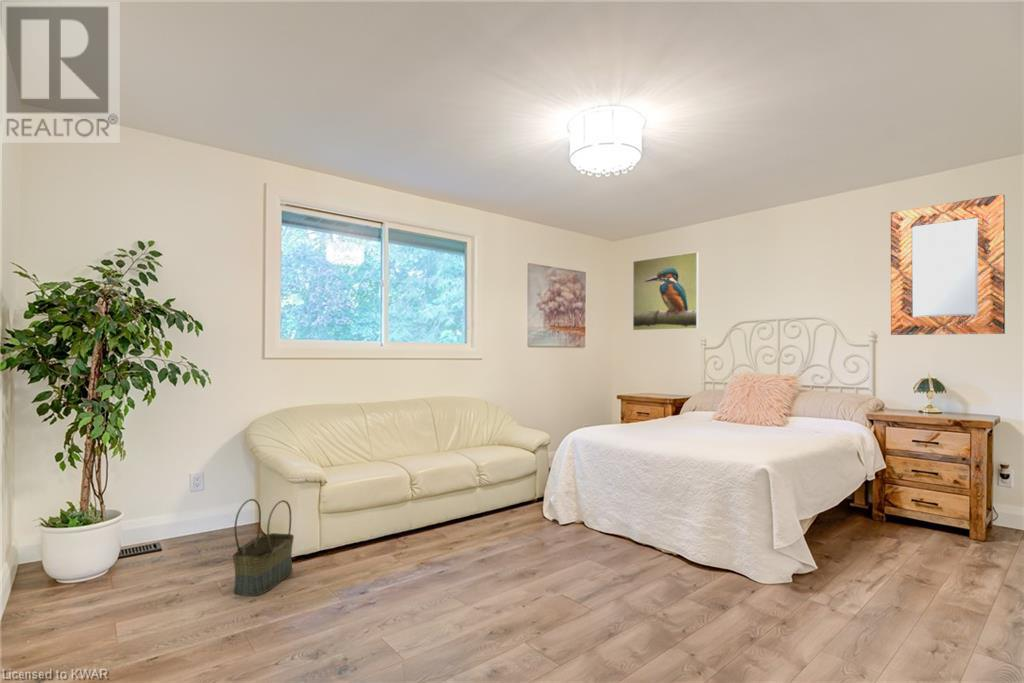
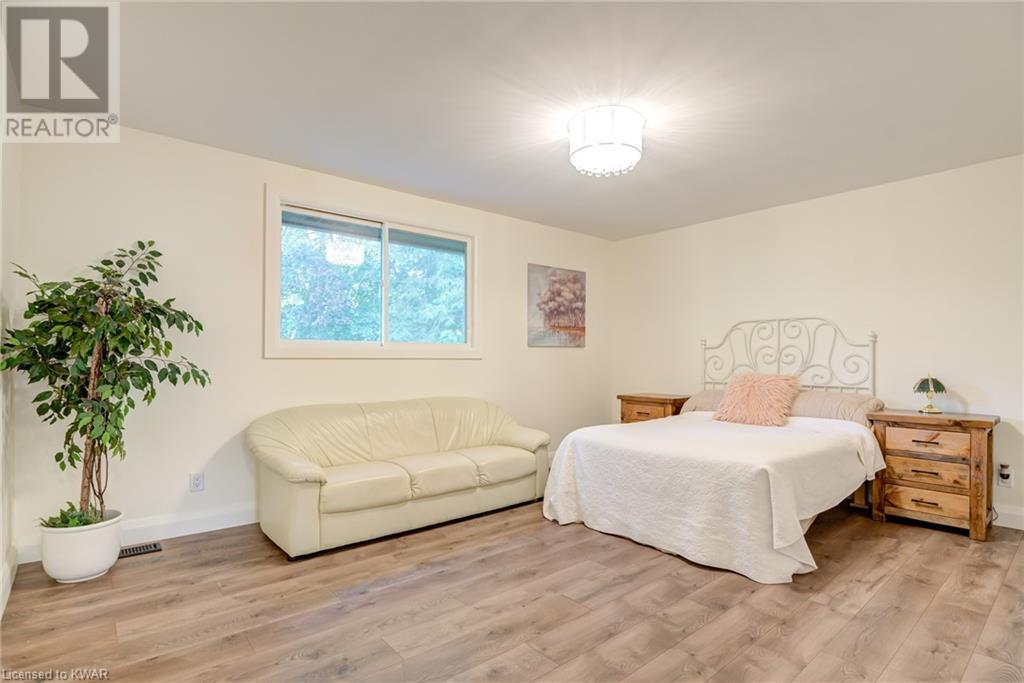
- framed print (664, 293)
- basket (264, 540)
- home mirror (944, 269)
